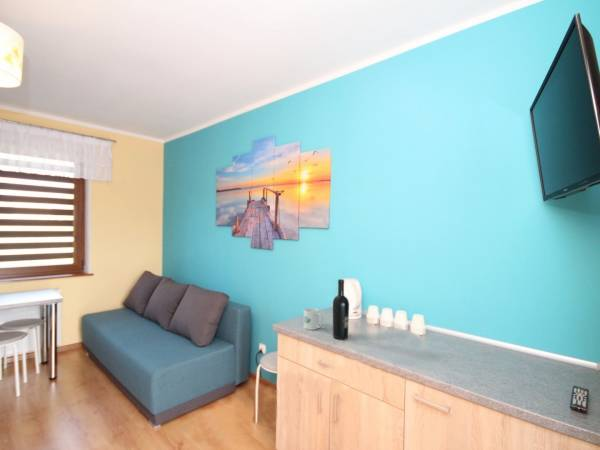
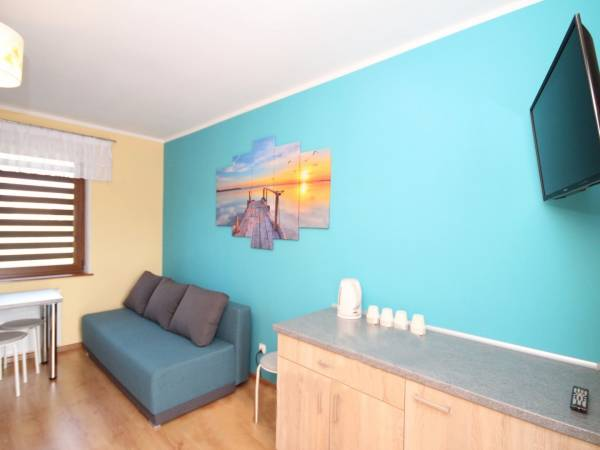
- mug (313, 319)
- wine bottle (340, 308)
